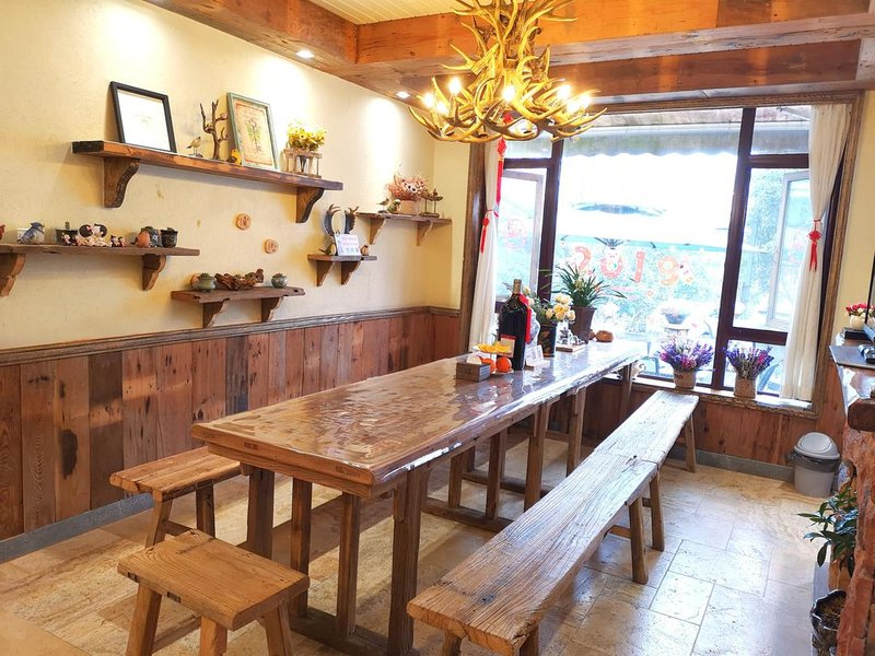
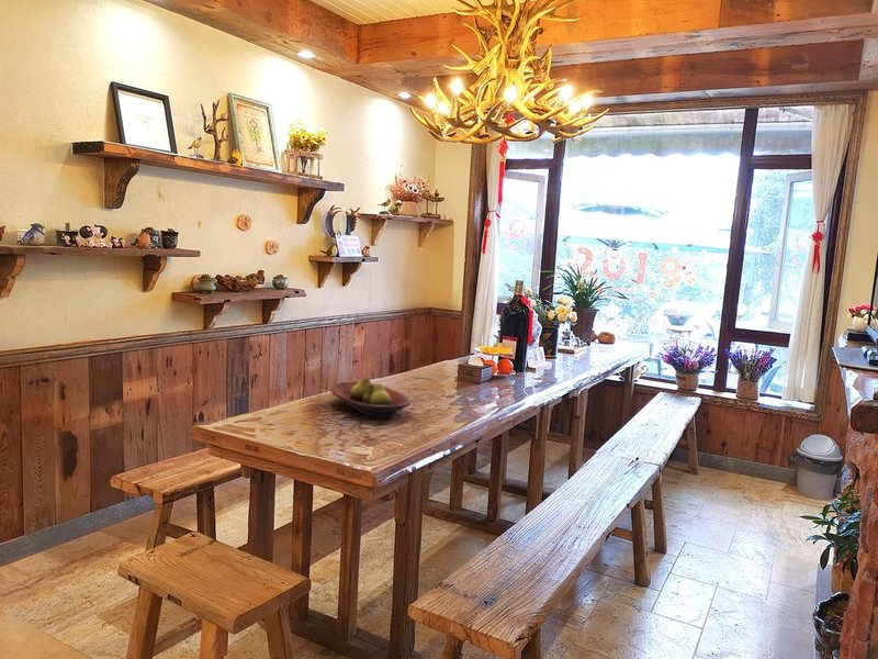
+ fruit bowl (370, 394)
